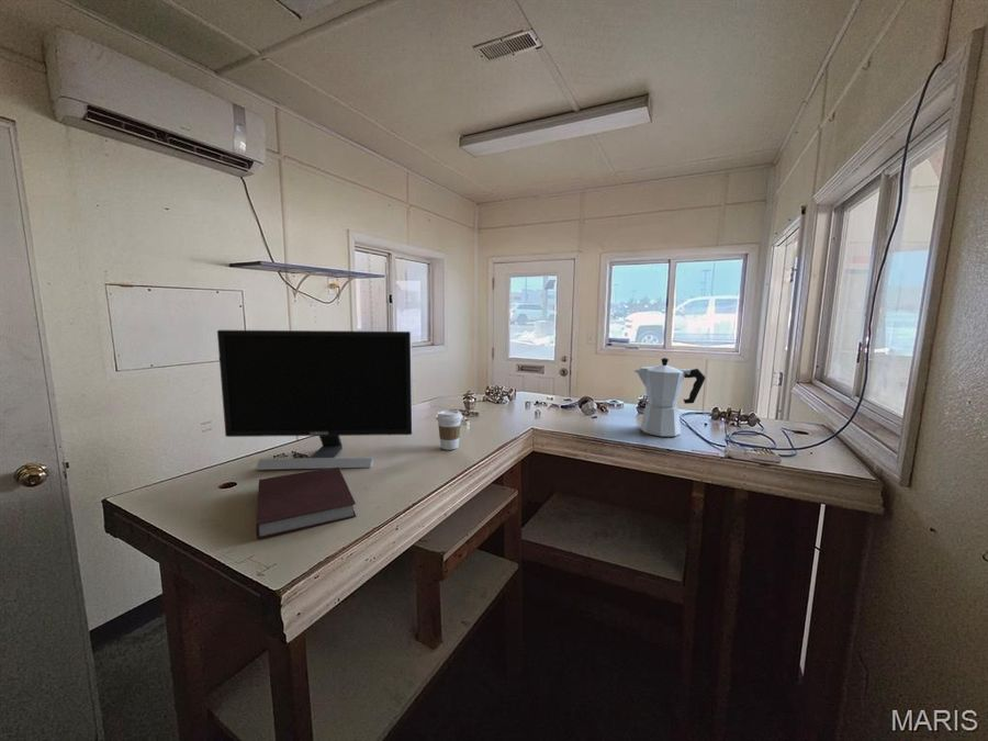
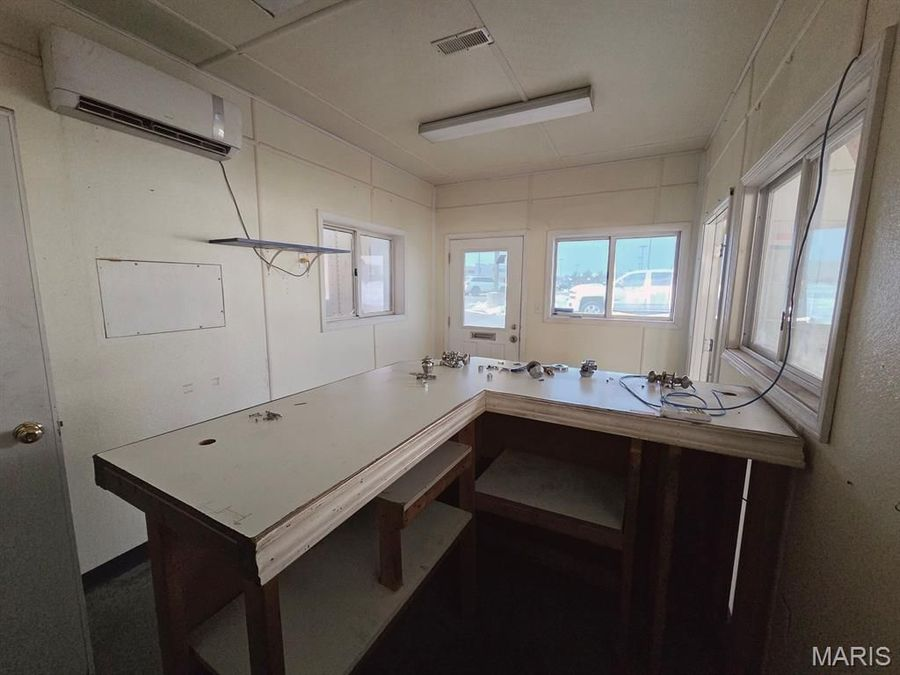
- notebook (304, 496)
- moka pot (666, 395)
- monitor (321, 395)
- coffee cup (449, 429)
